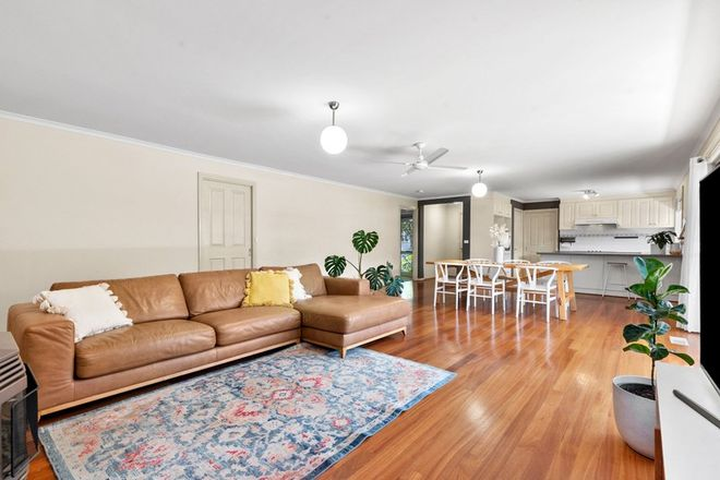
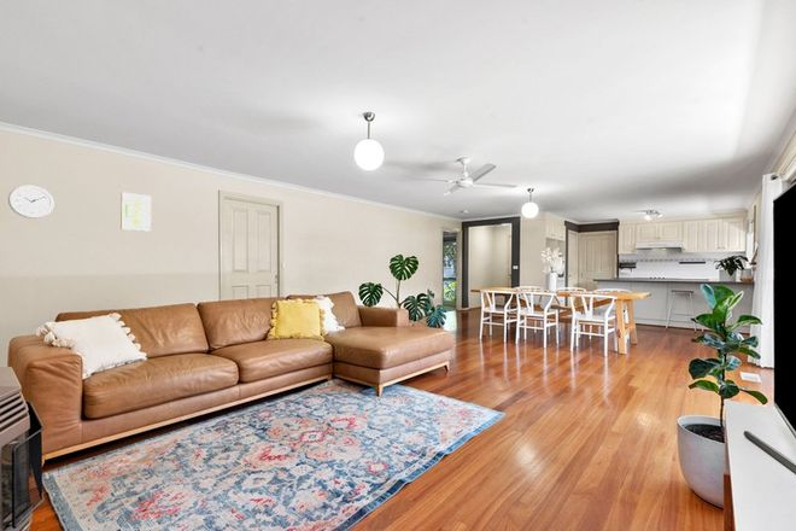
+ wall clock (31, 202)
+ wall art (136, 211)
